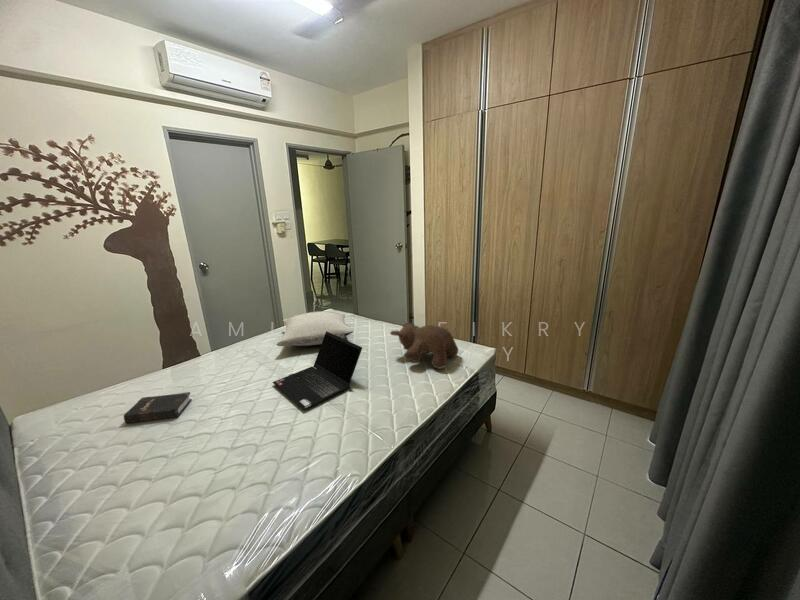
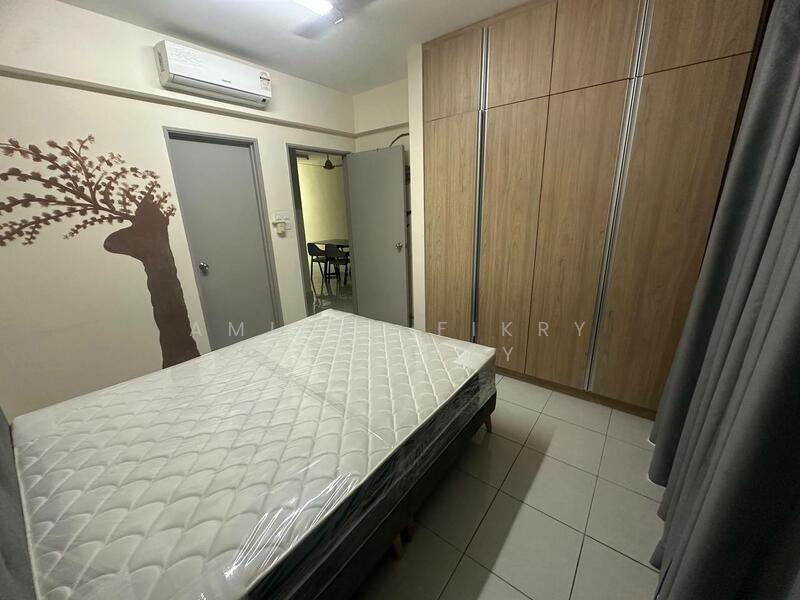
- teddy bear (423, 340)
- pillow (315, 326)
- laptop computer (316, 366)
- hardback book (159, 407)
